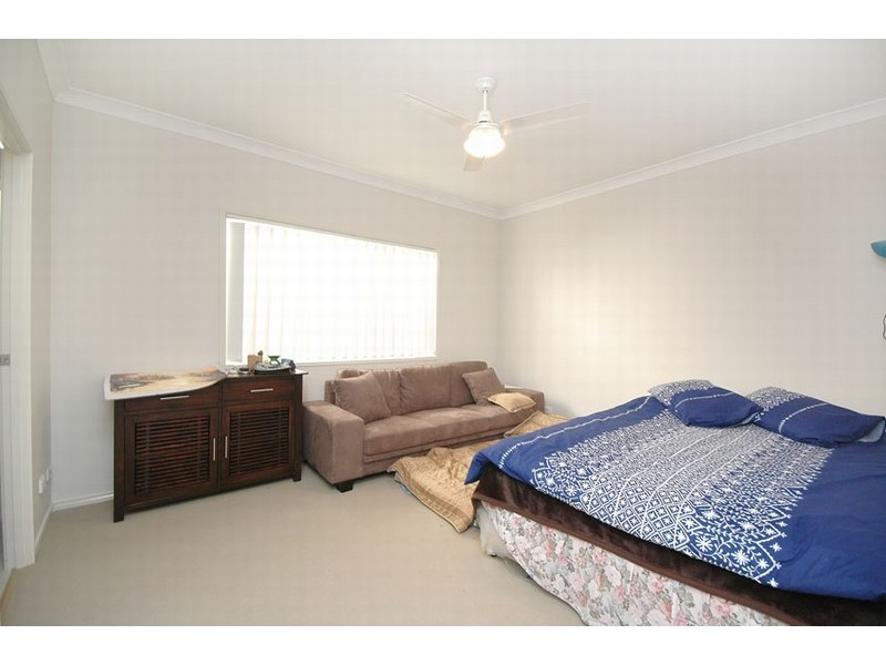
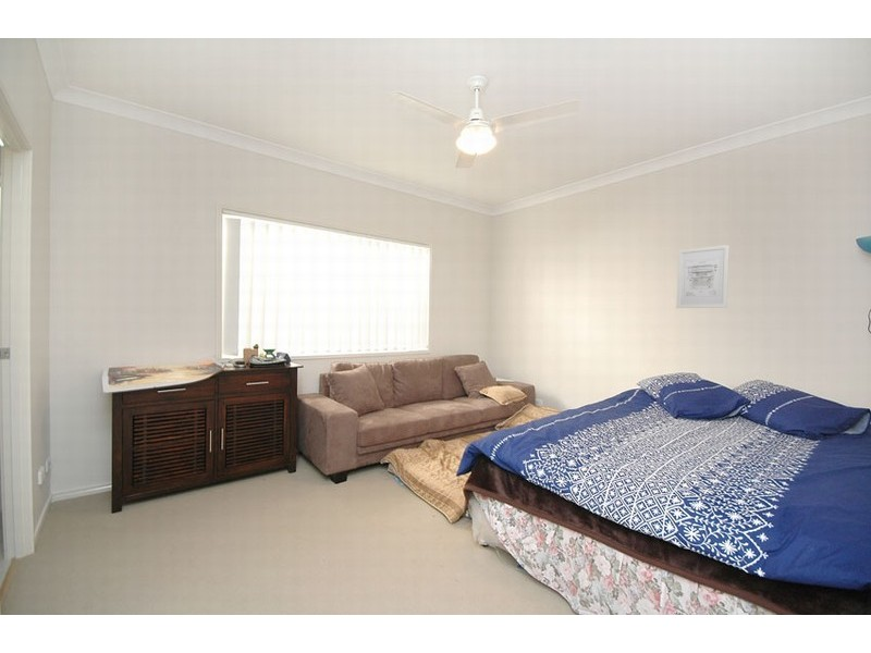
+ wall art (701, 278)
